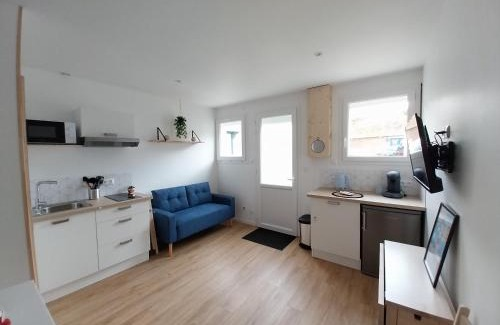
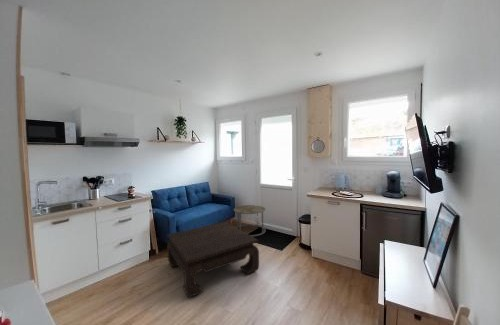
+ side table (249, 224)
+ coffee table (211, 252)
